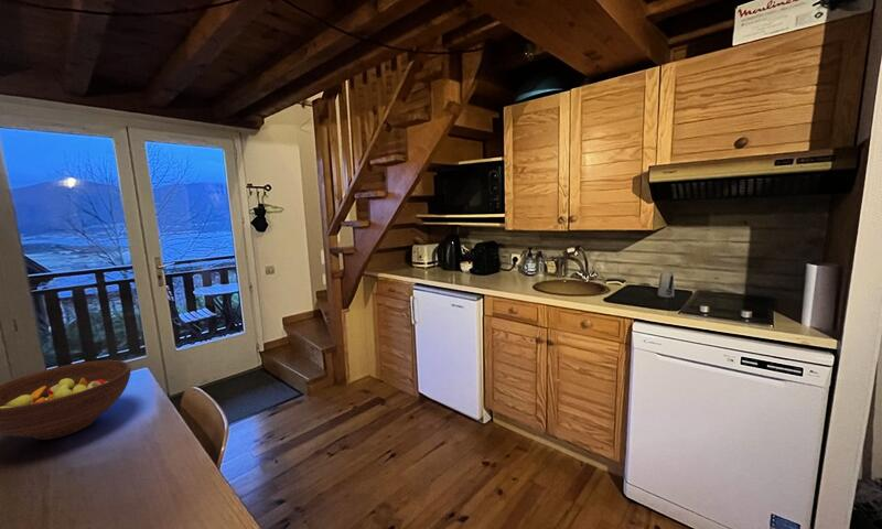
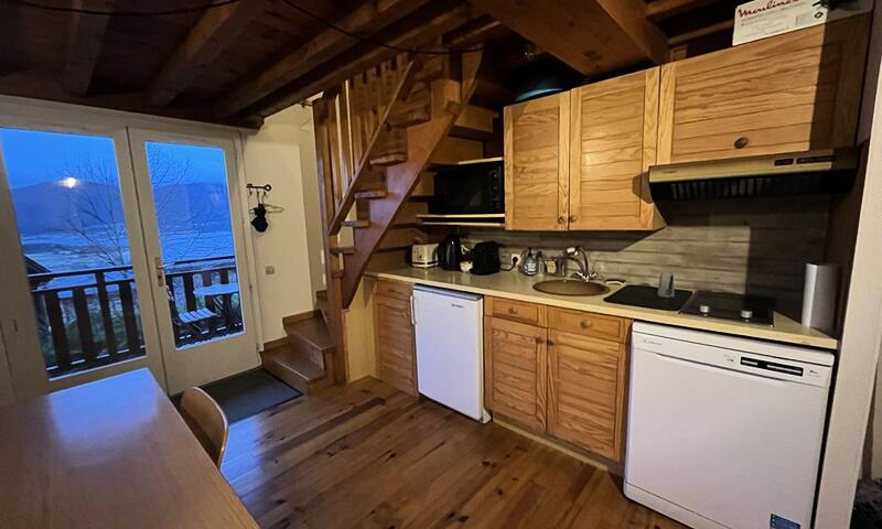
- fruit bowl (62, 404)
